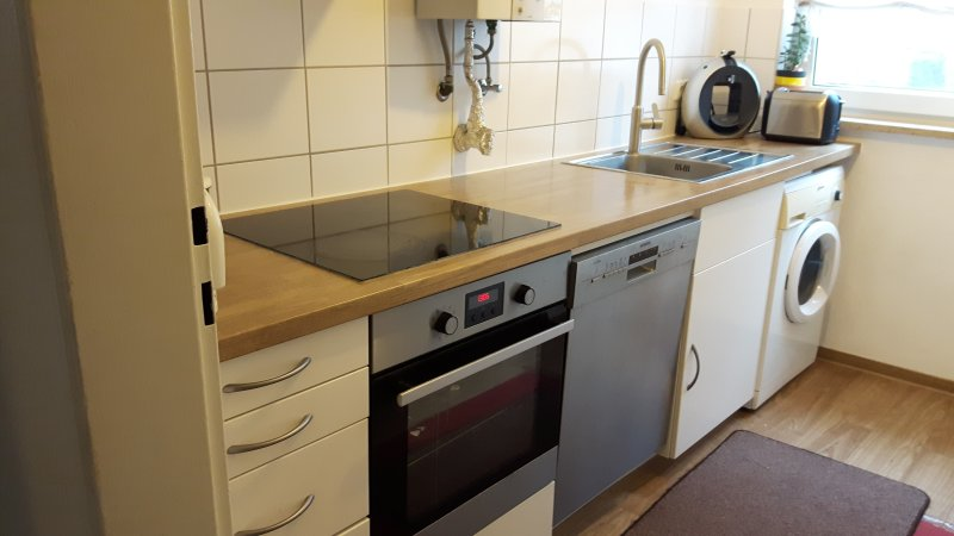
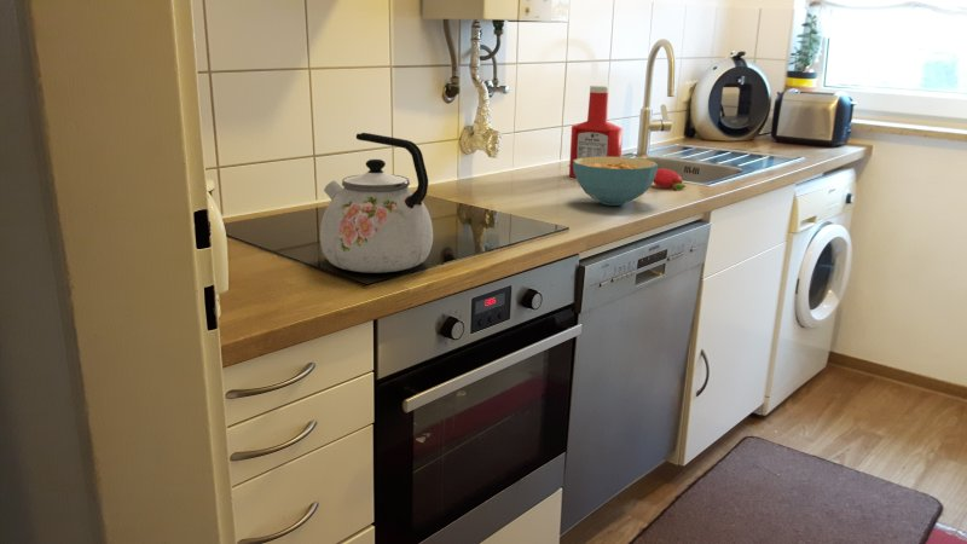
+ kettle (375, 201)
+ soap bottle (596, 132)
+ fruit (667, 178)
+ cereal bowl (613, 183)
